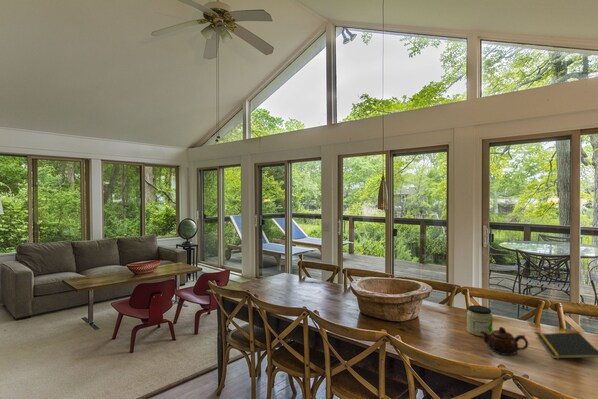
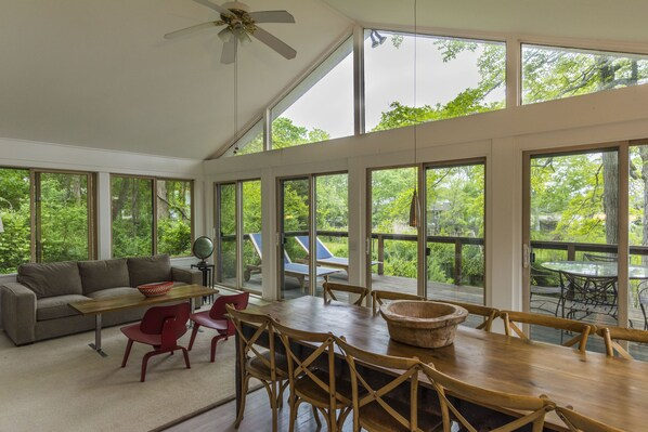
- jar (479, 320)
- notepad (566, 344)
- teapot (503, 338)
